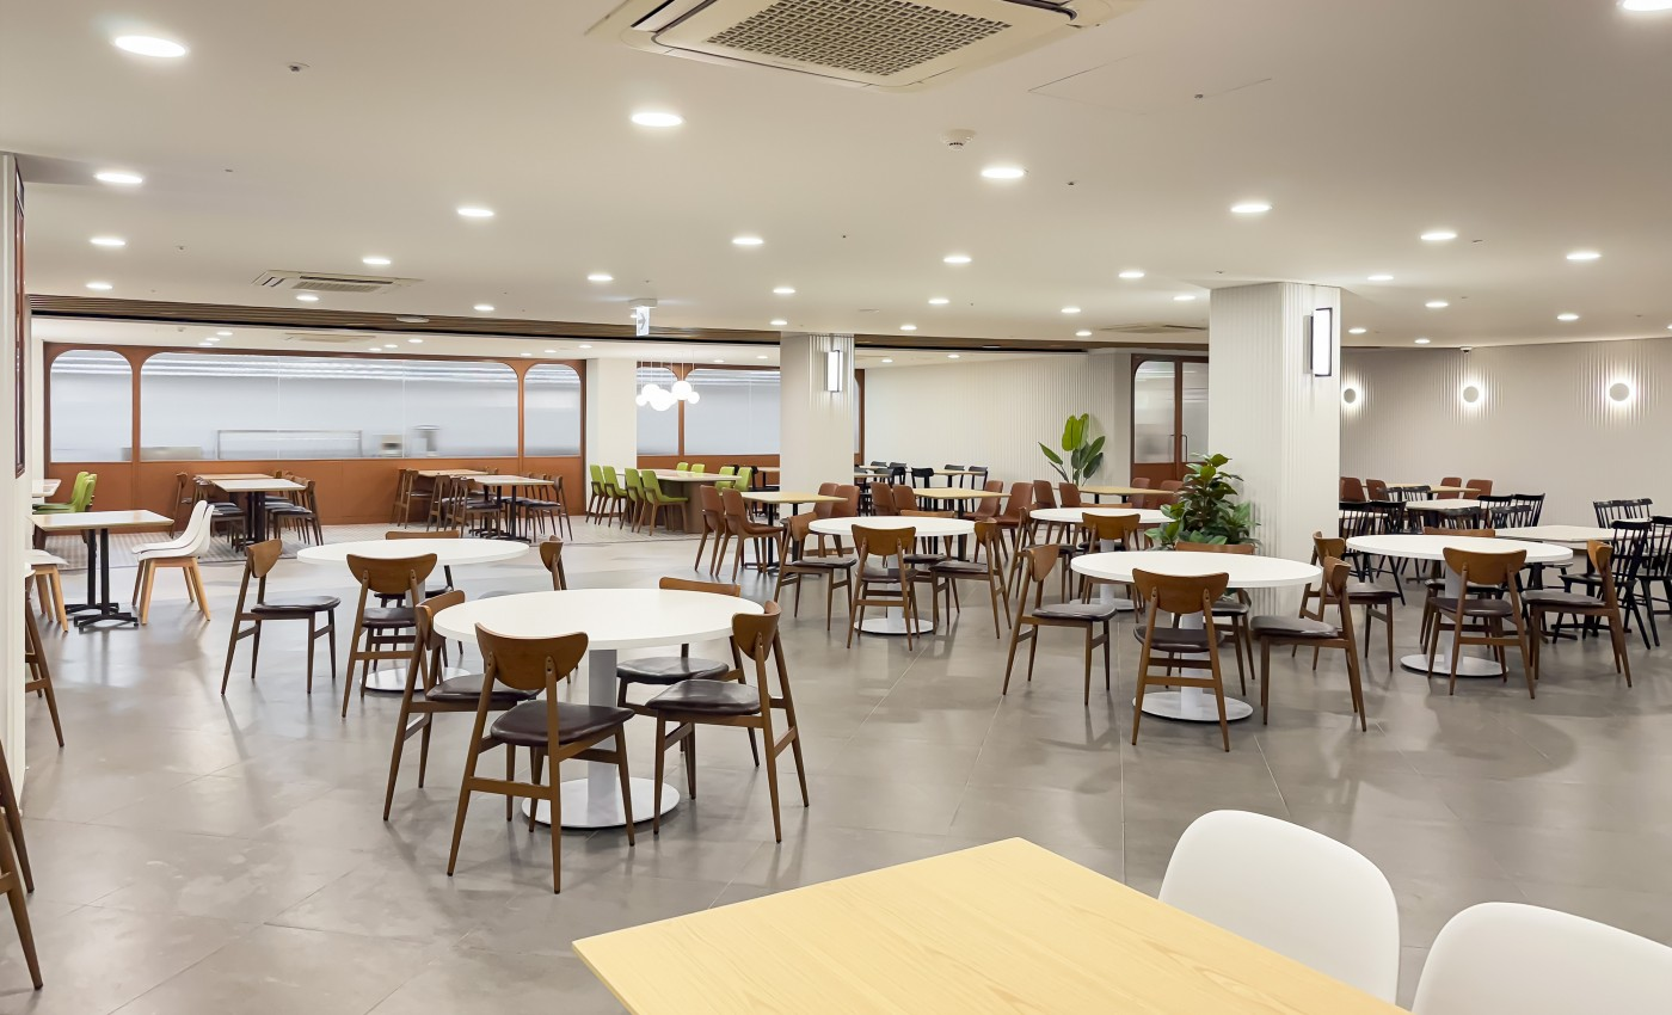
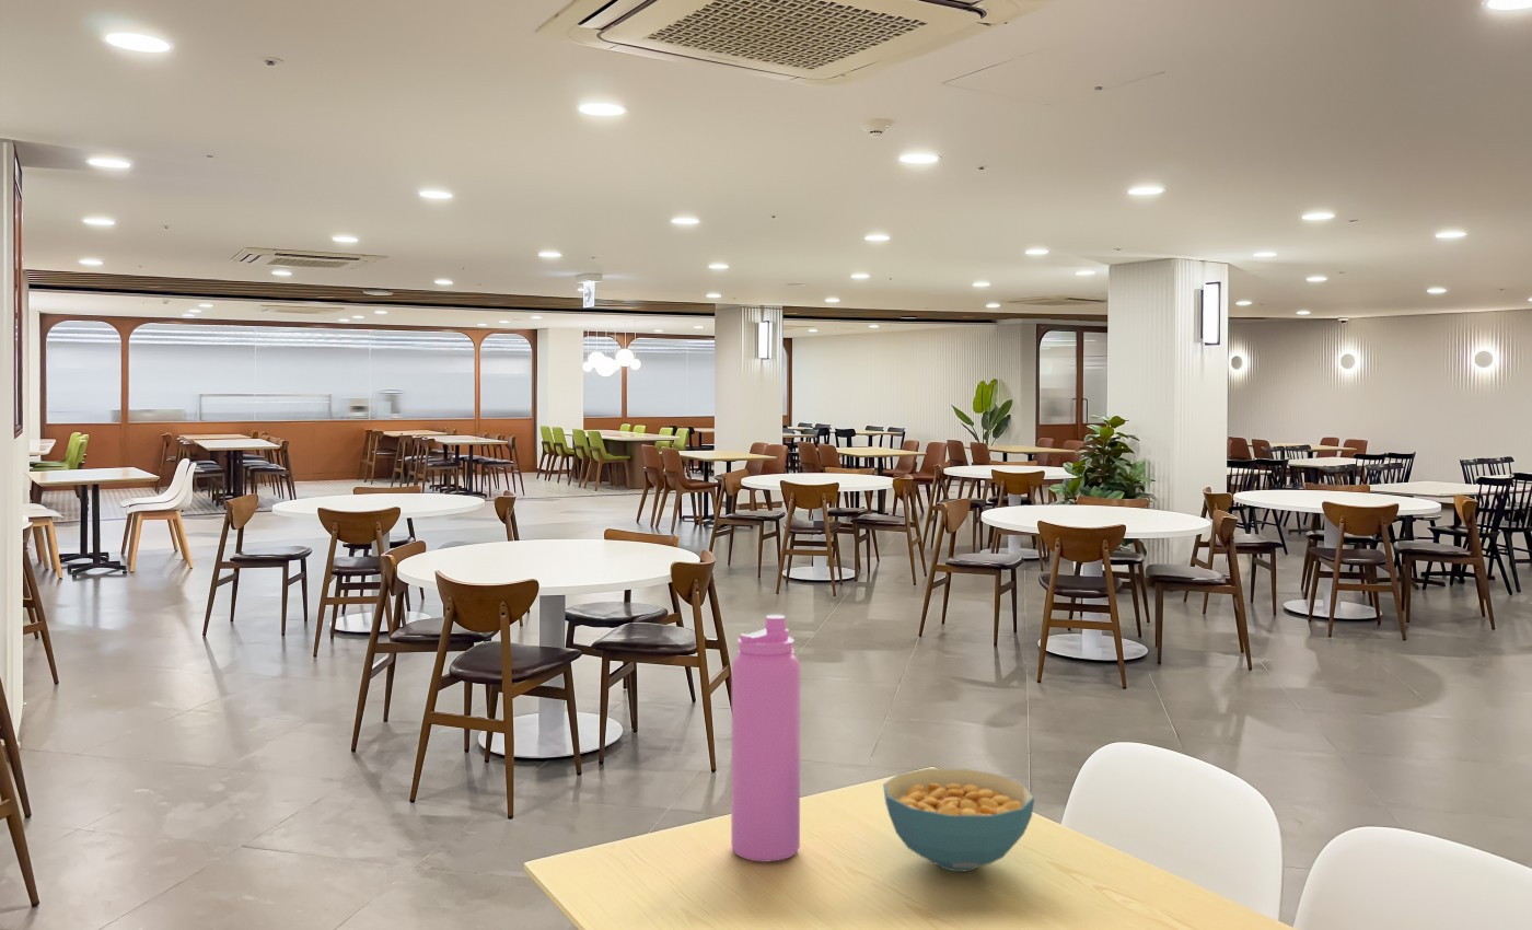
+ cereal bowl (956, 826)
+ water bottle (765, 733)
